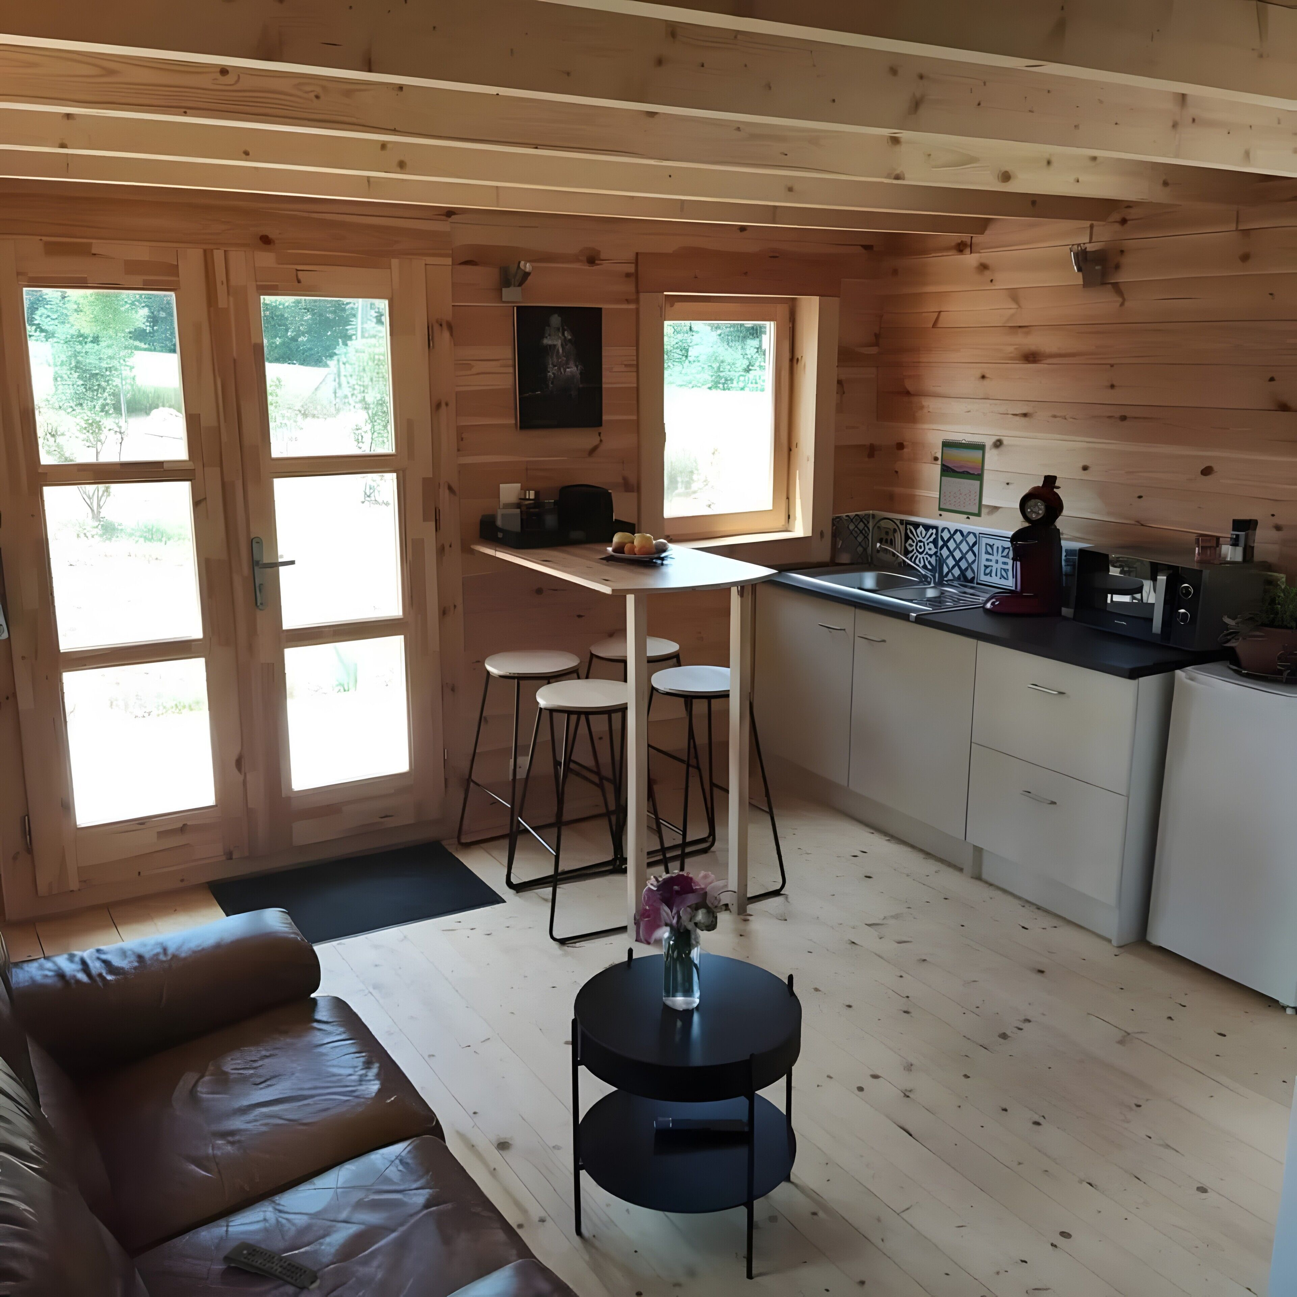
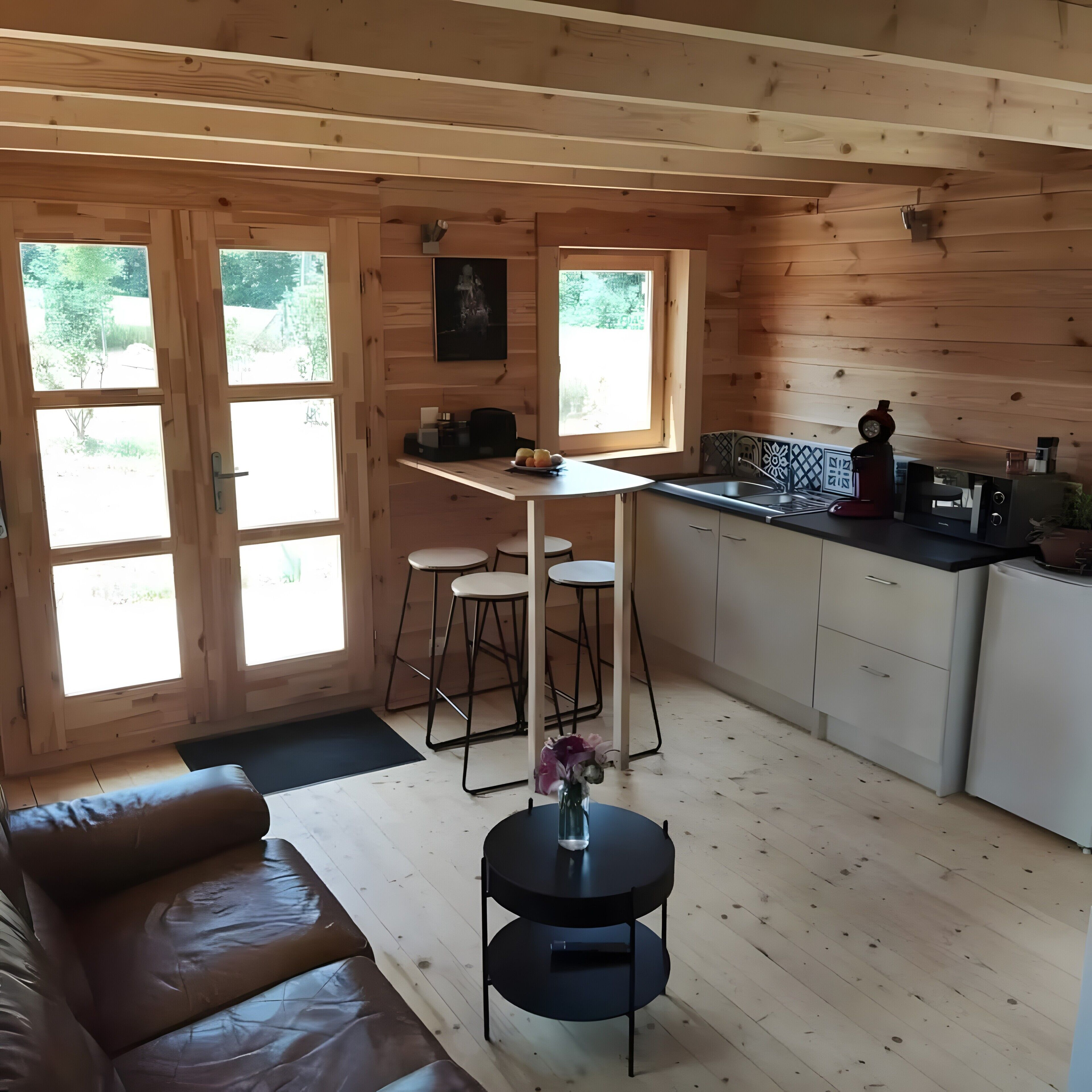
- remote control (274, 1267)
- calendar (961, 476)
